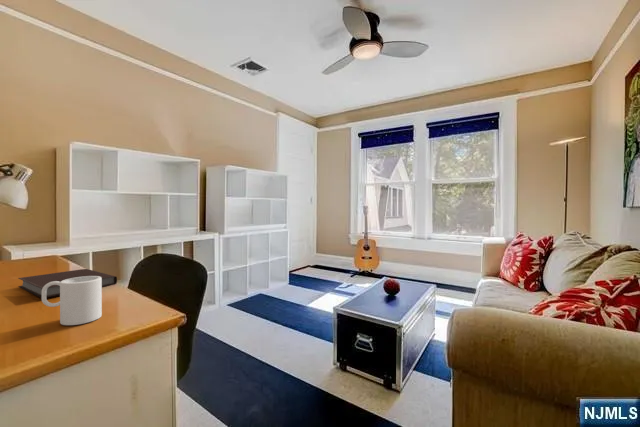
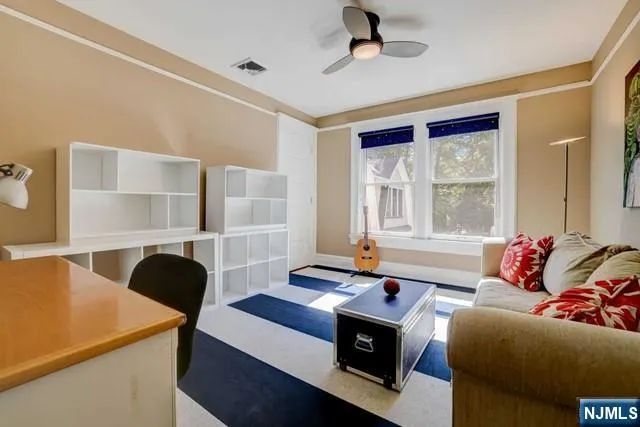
- notebook (68, 278)
- mug (72, 300)
